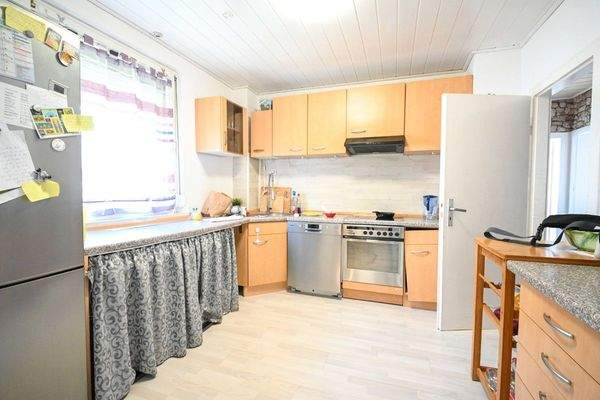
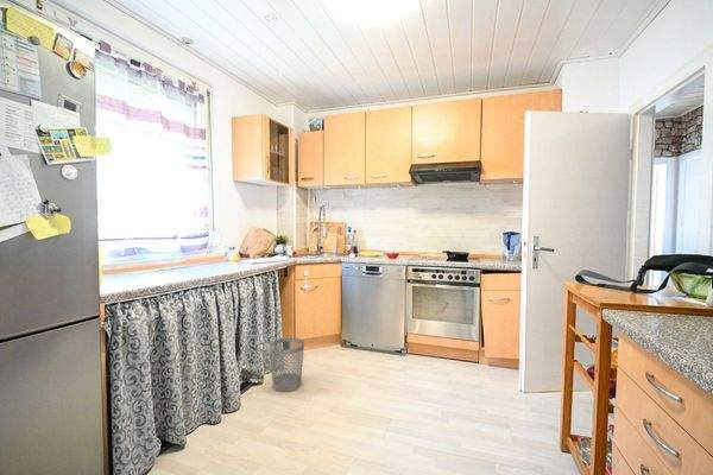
+ wastebasket (286, 365)
